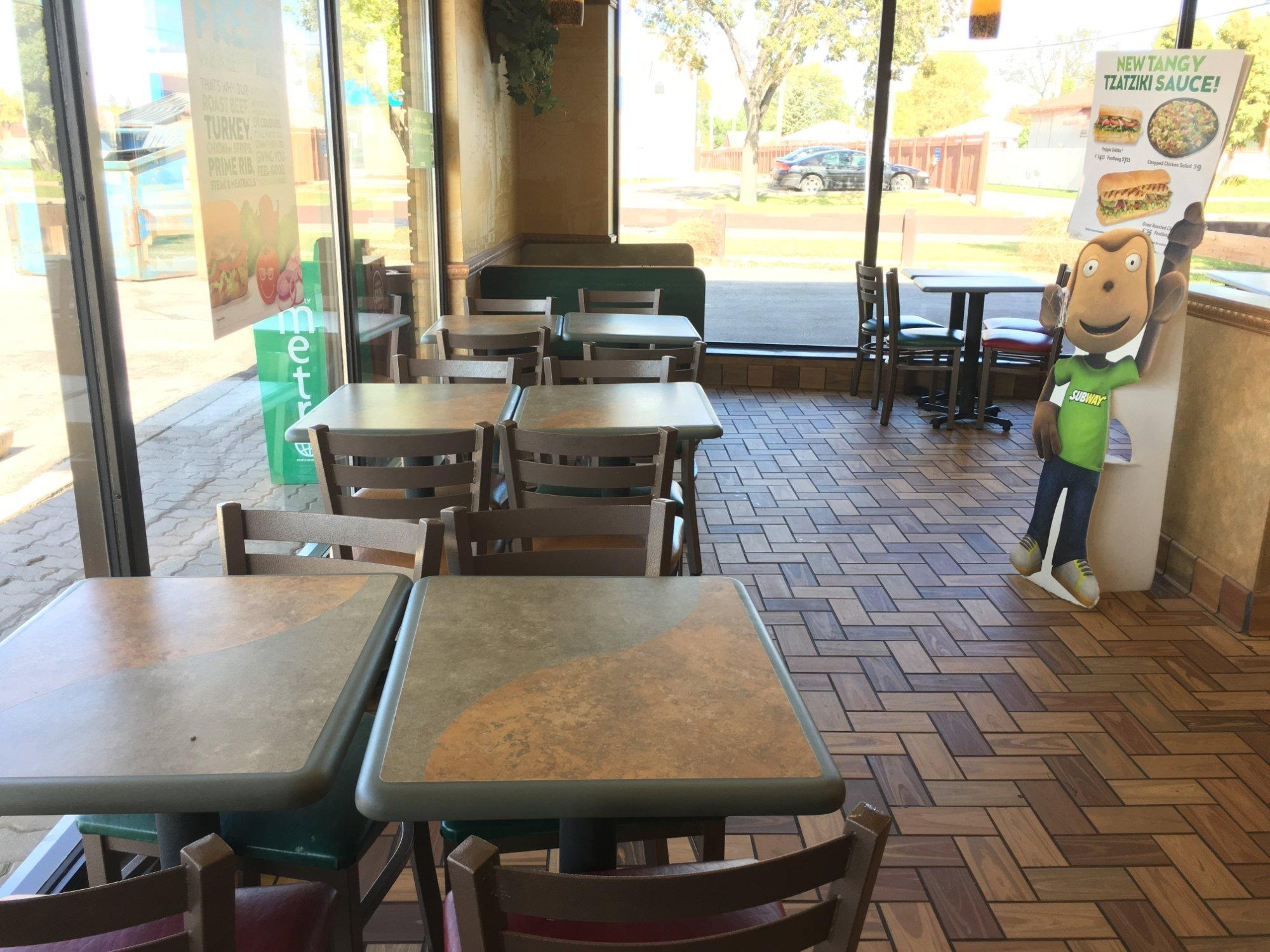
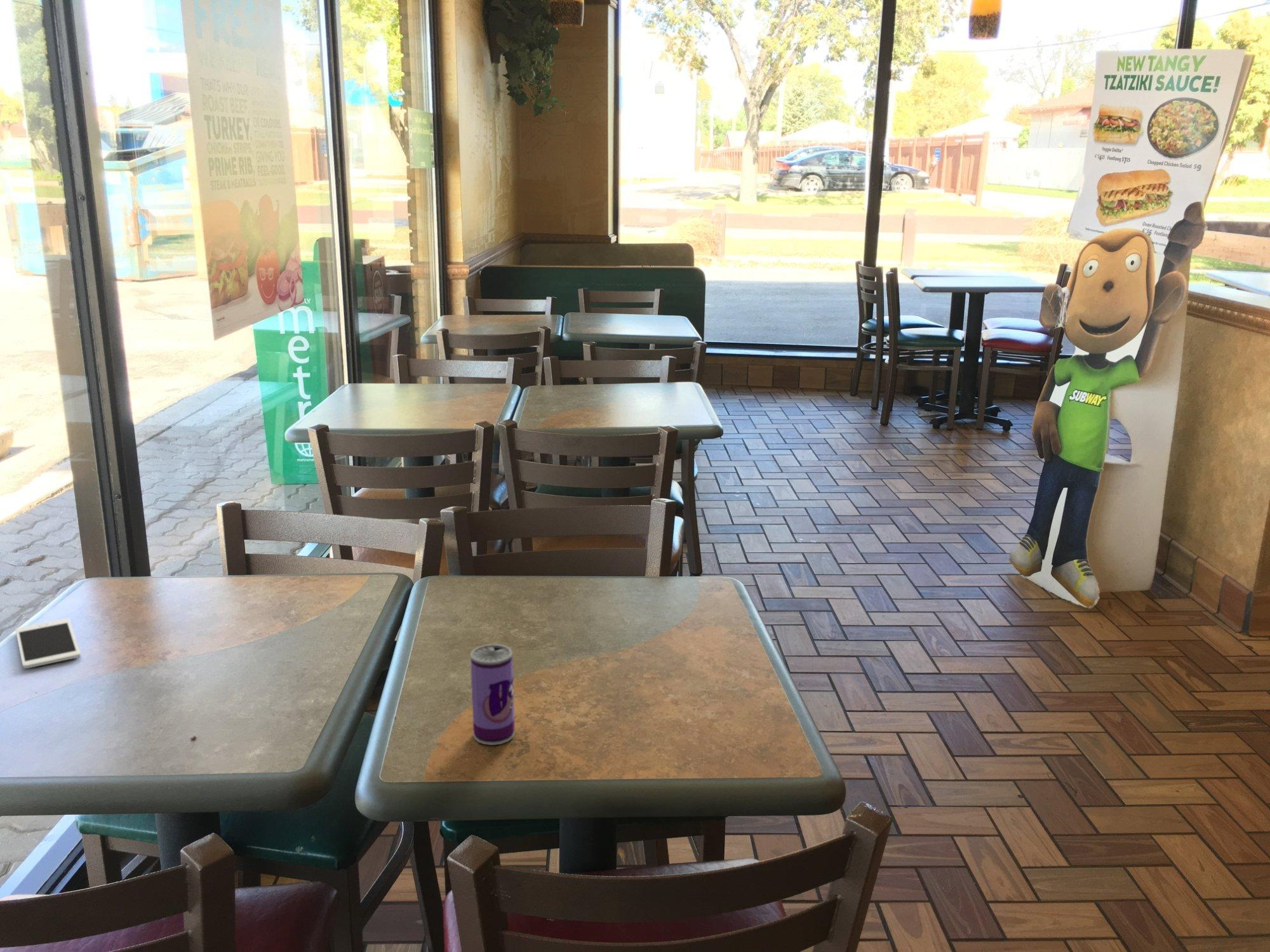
+ cell phone (47, 642)
+ beverage can (493, 694)
